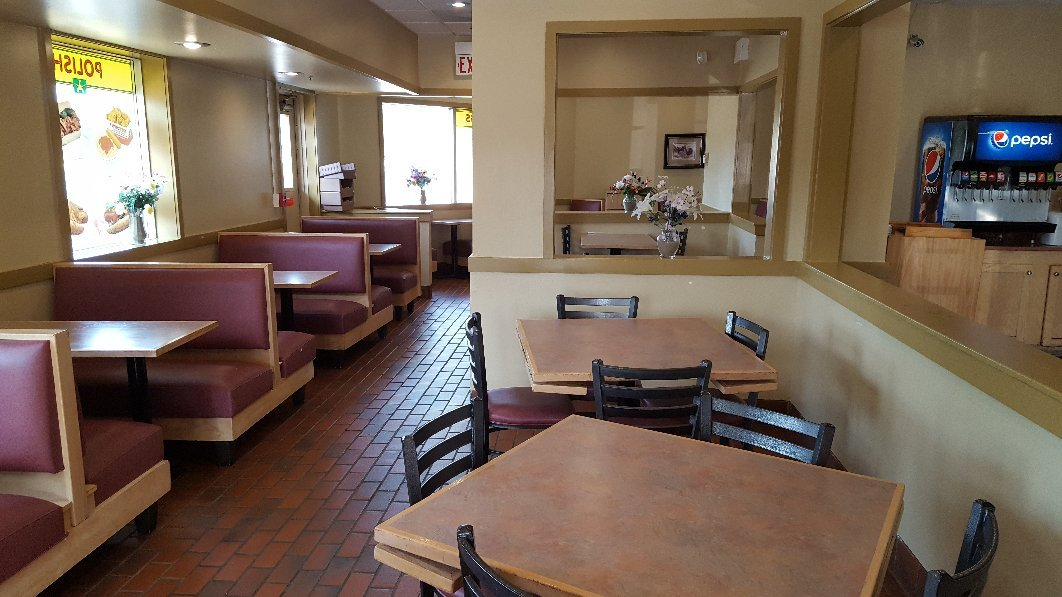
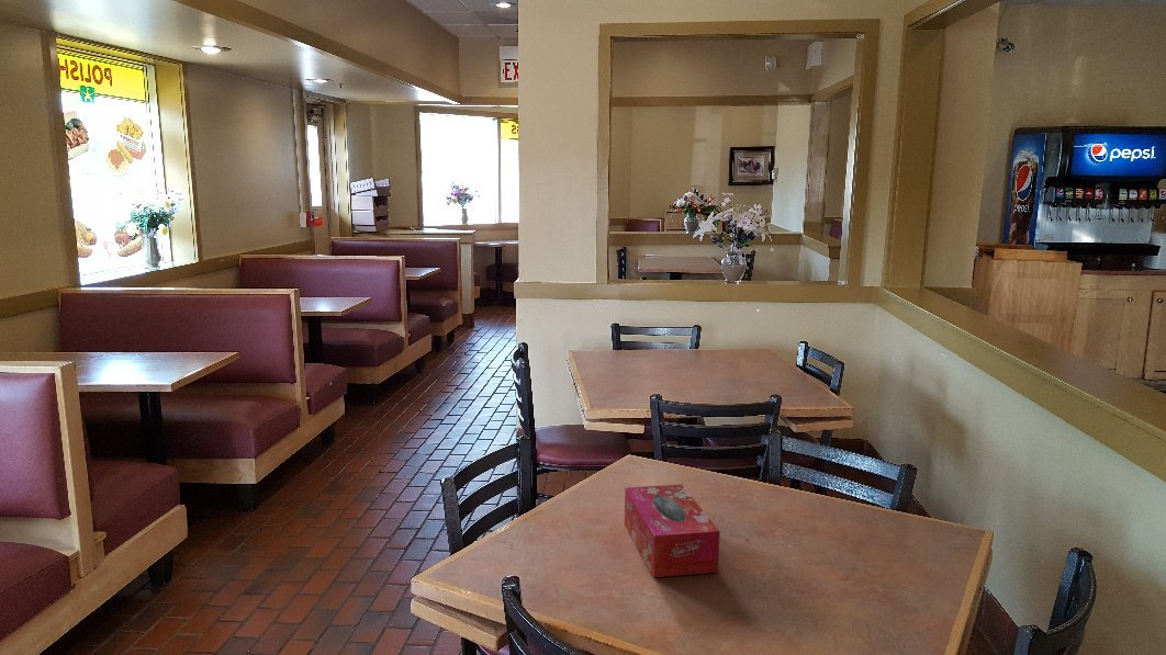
+ tissue box (669, 527)
